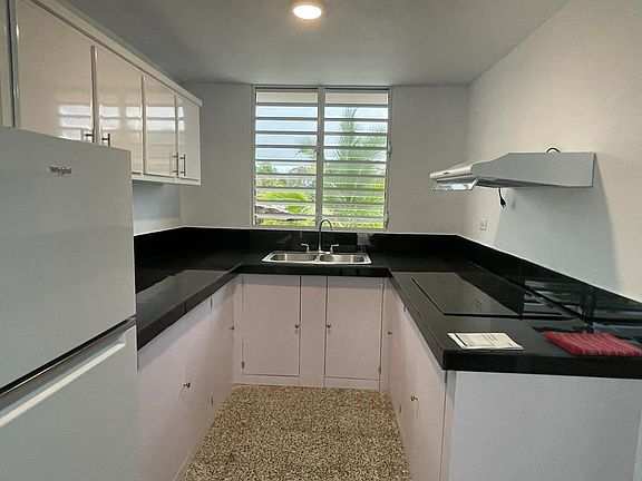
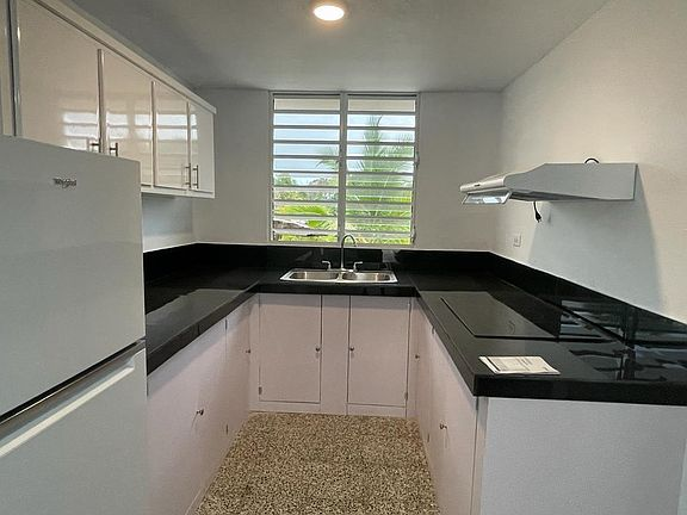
- dish towel (592, 342)
